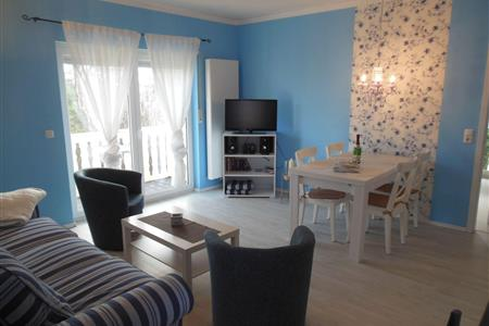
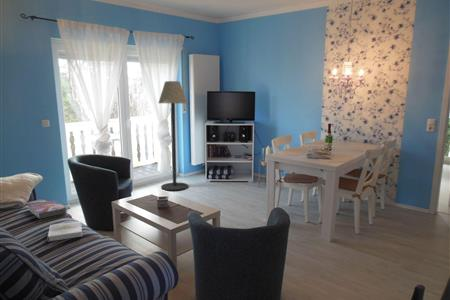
+ floor lamp (173, 135)
+ textbook (47, 208)
+ book (65, 230)
